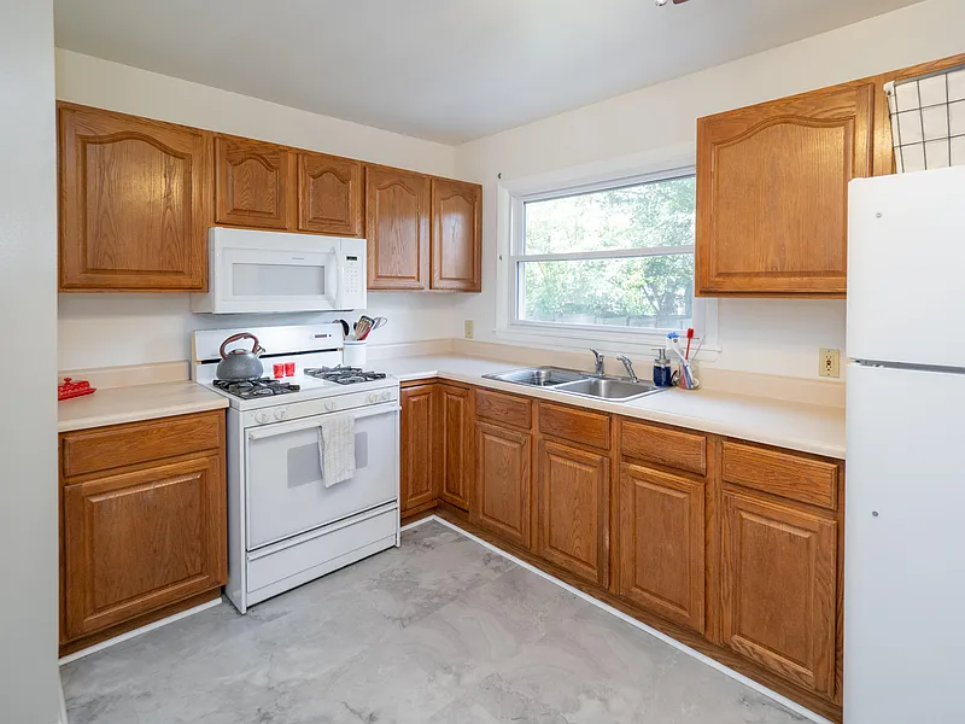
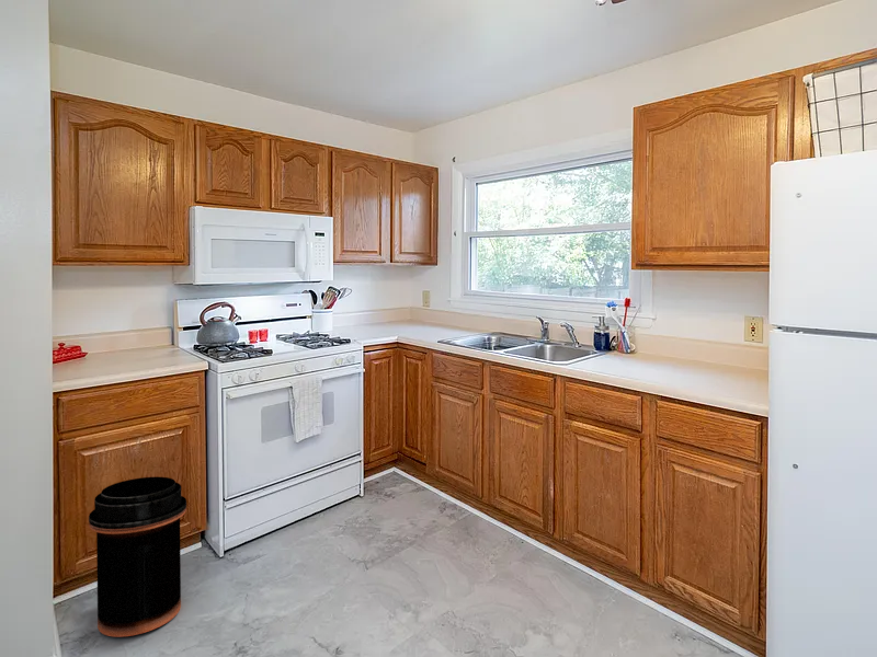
+ trash can (139, 550)
